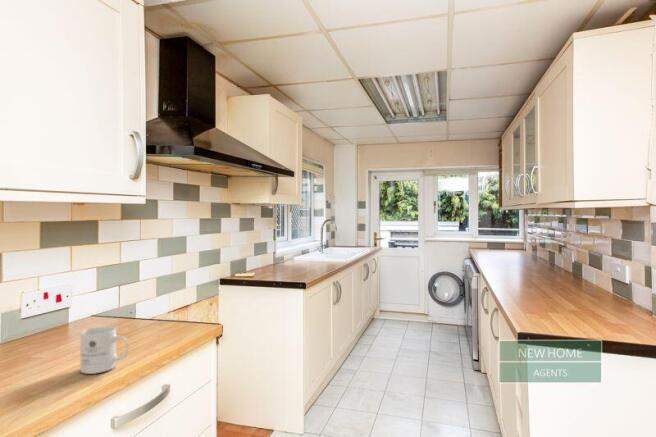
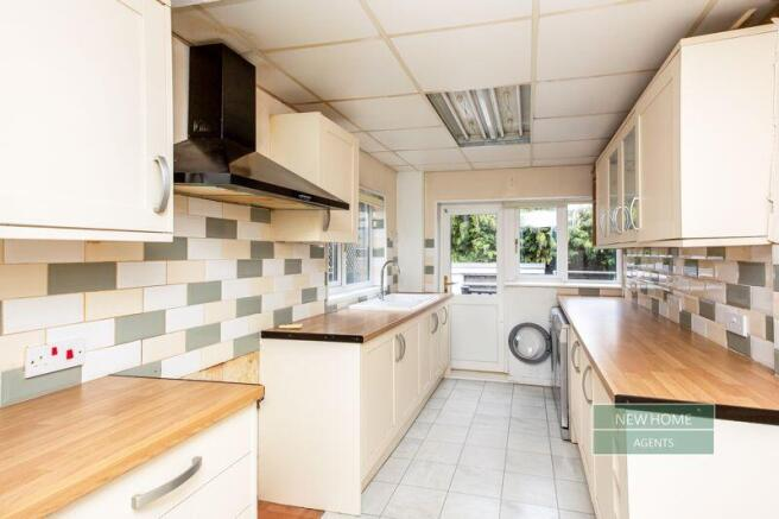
- mug (105, 348)
